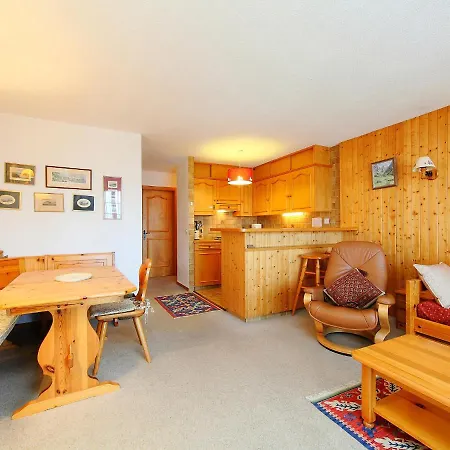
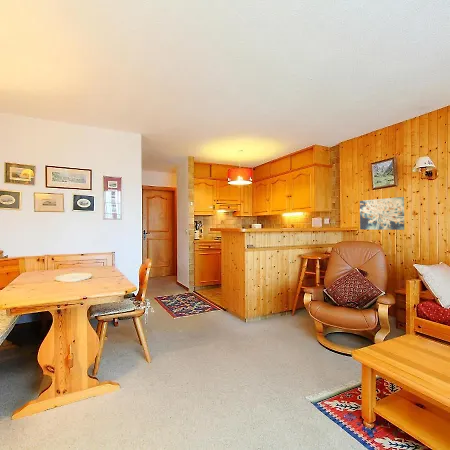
+ wall art (380, 214)
